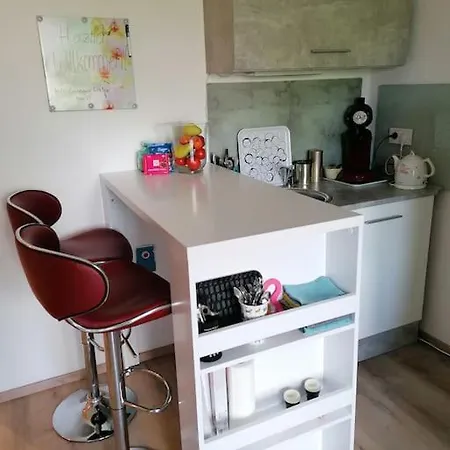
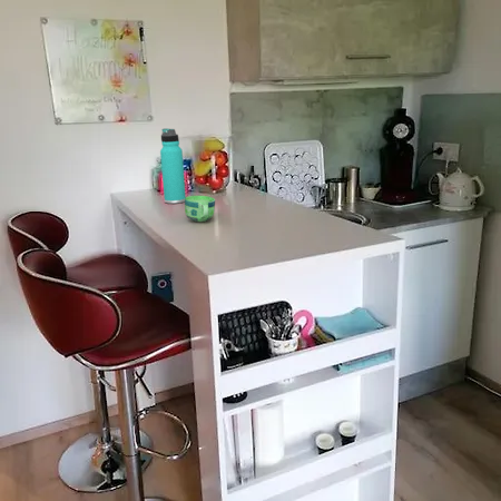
+ thermos bottle (171, 166)
+ cup (202, 209)
